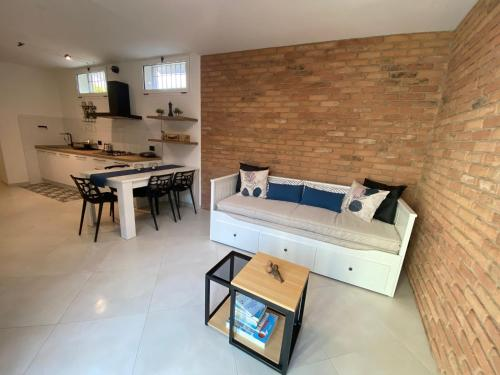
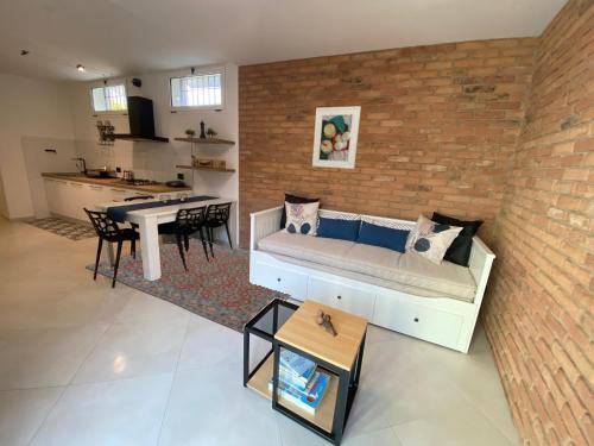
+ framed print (335, 138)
+ rug (207, 268)
